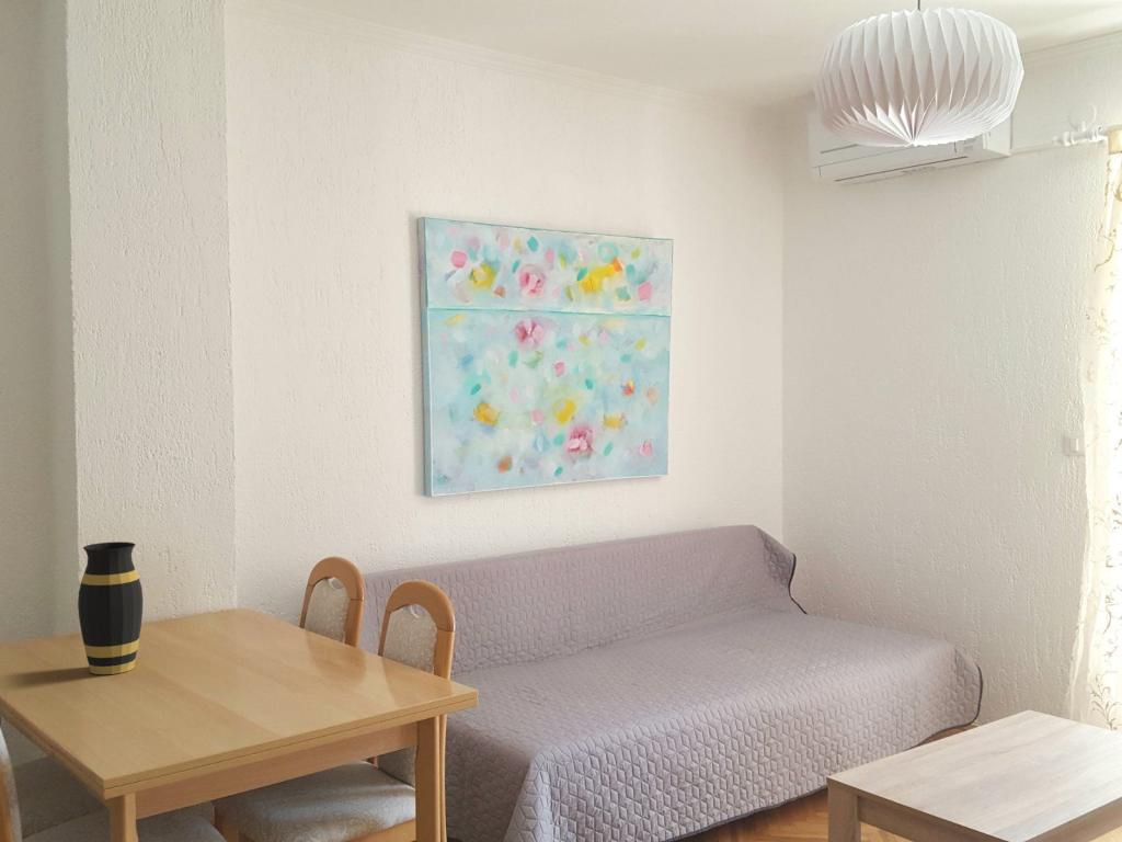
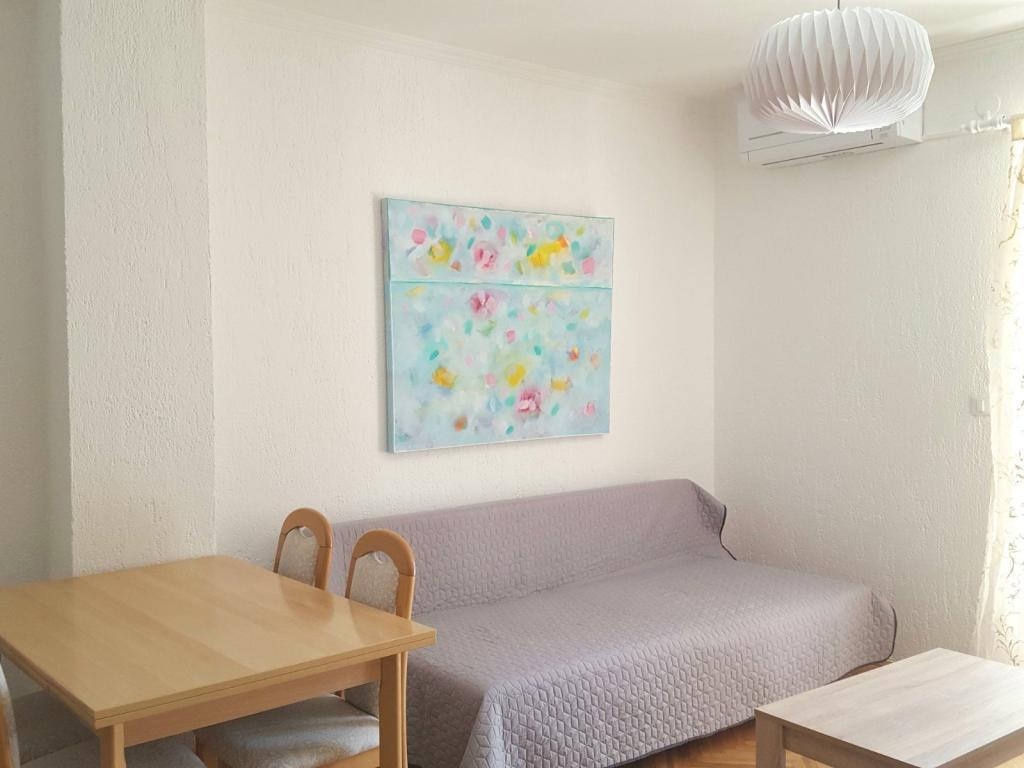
- vase (111, 606)
